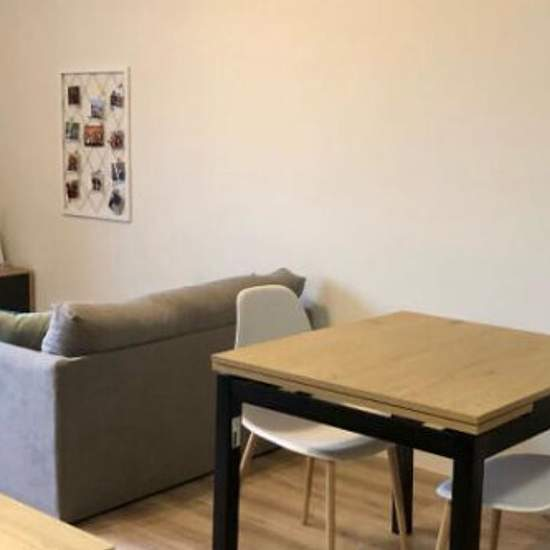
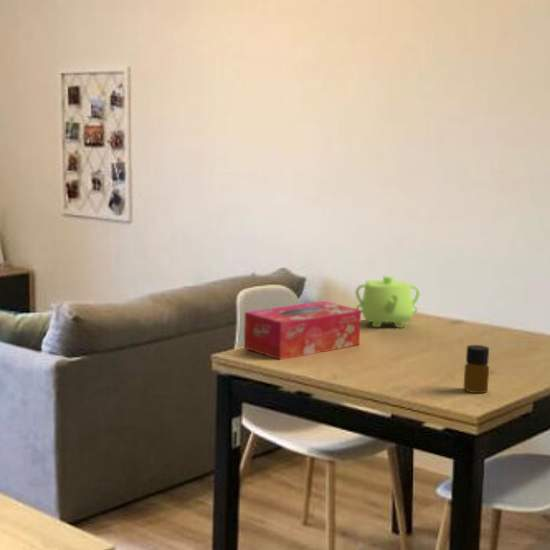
+ teapot (388, 302)
+ tissue box (303, 328)
+ bottle (476, 368)
